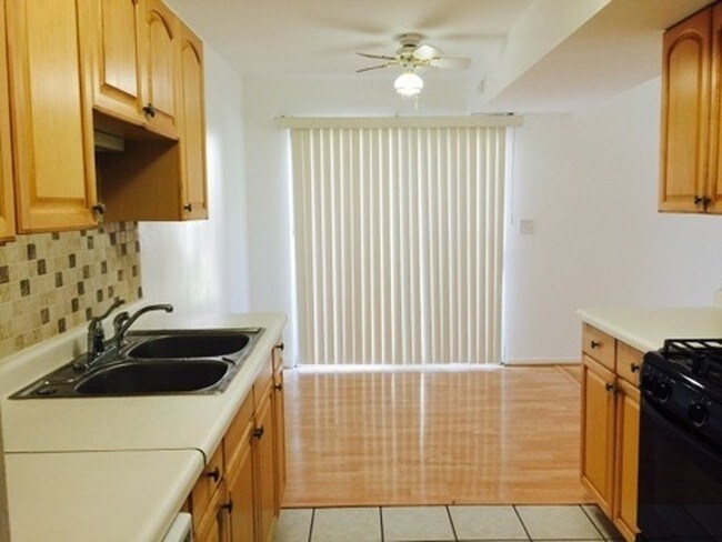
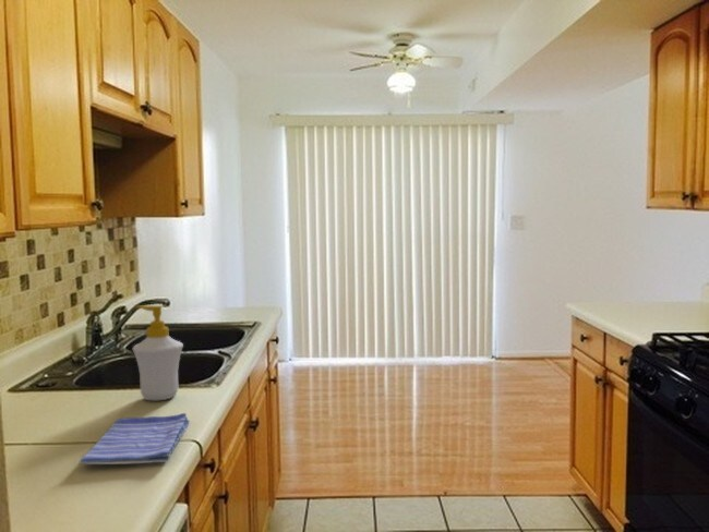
+ soap bottle (158, 351)
+ dish towel (140, 436)
